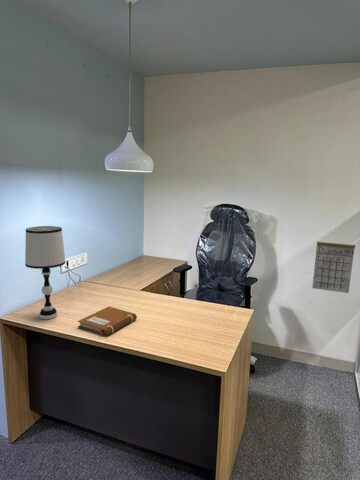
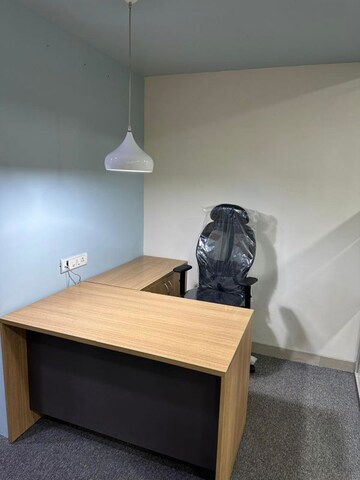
- table lamp (46, 273)
- calendar (333, 261)
- notebook (107, 320)
